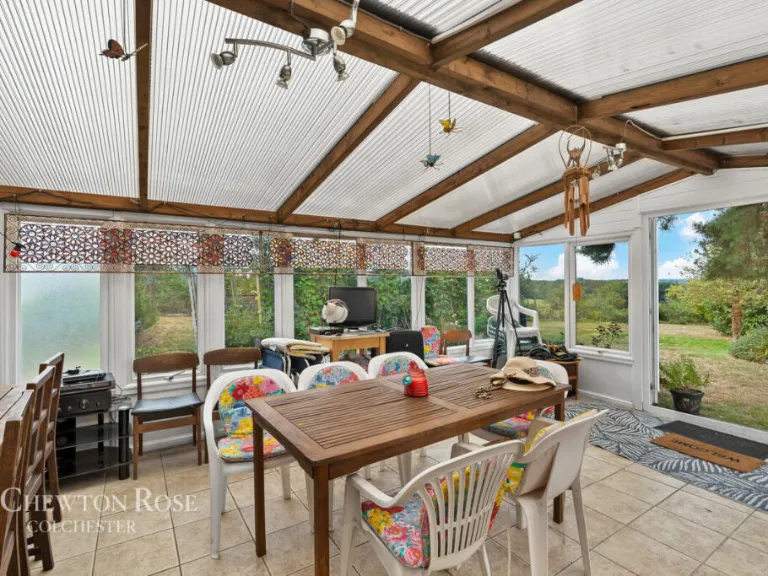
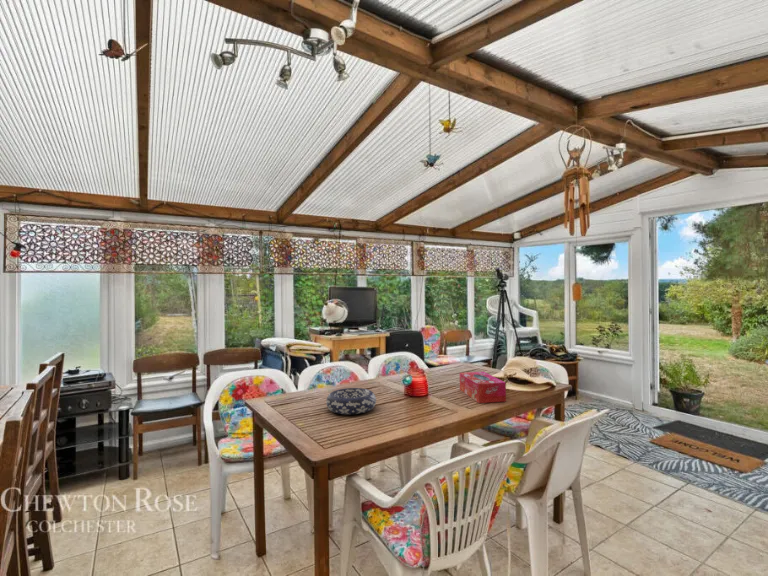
+ decorative bowl (351, 400)
+ tissue box (481, 386)
